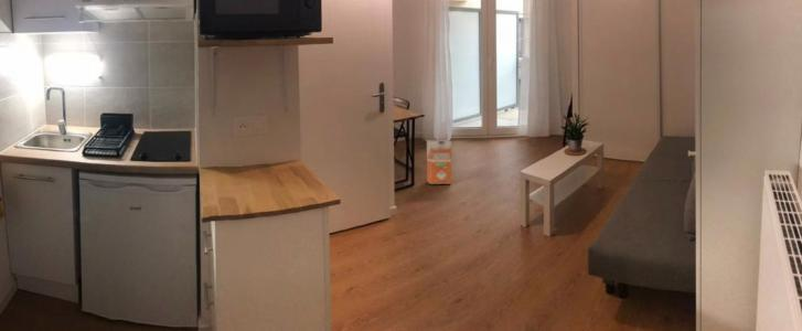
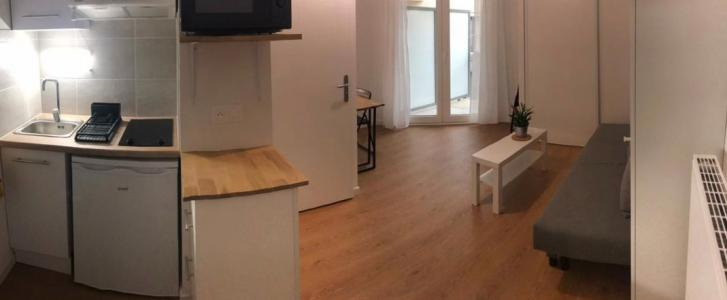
- waste bin (439, 161)
